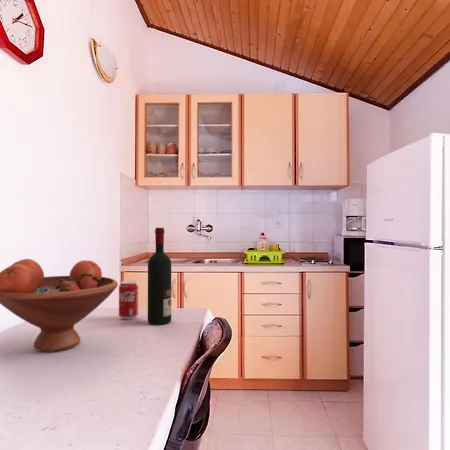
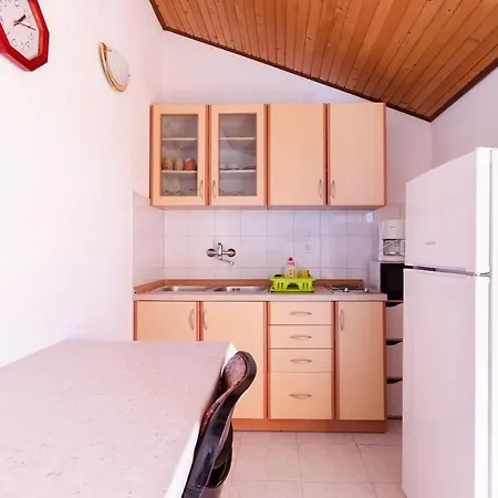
- alcohol (159, 274)
- beverage can (128, 299)
- fruit bowl (57, 302)
